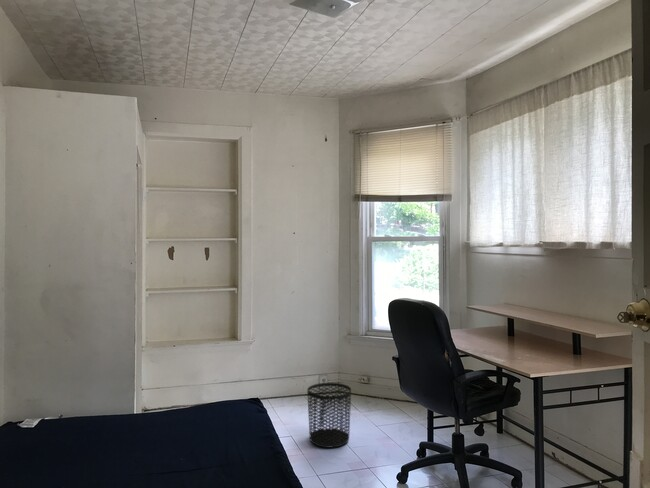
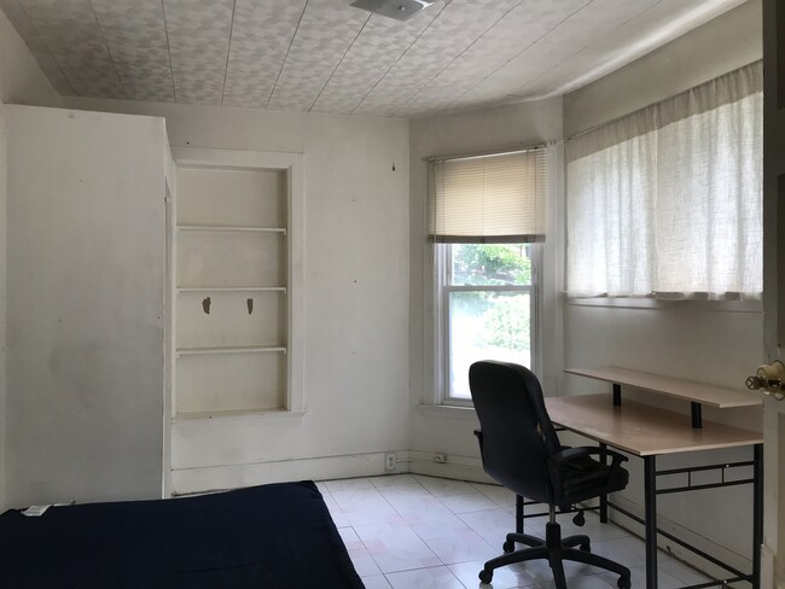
- waste bin (329, 414)
